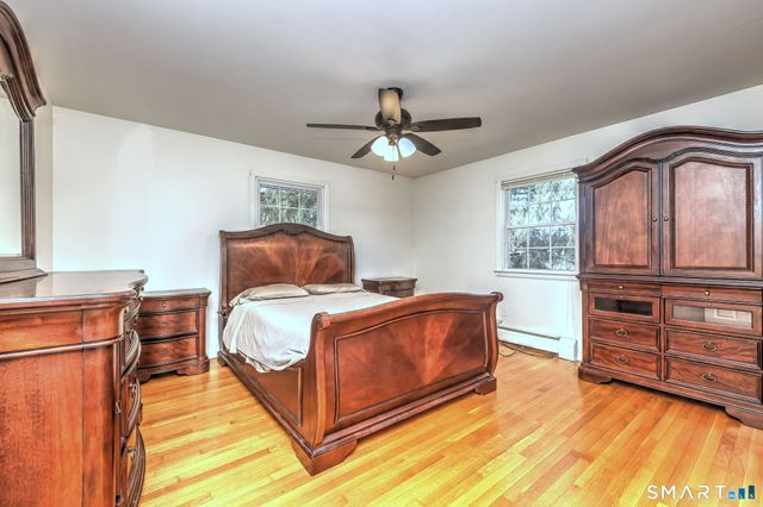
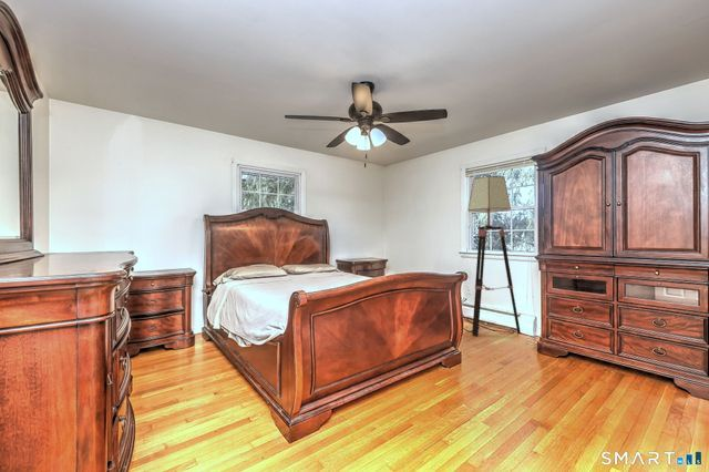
+ floor lamp (483, 254)
